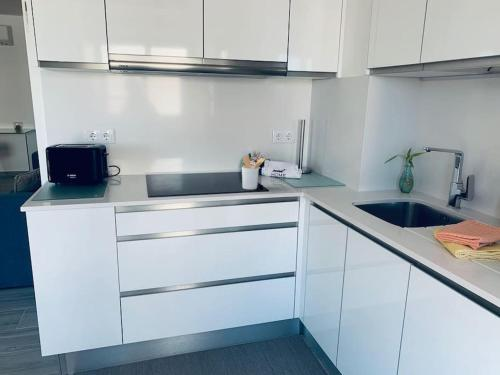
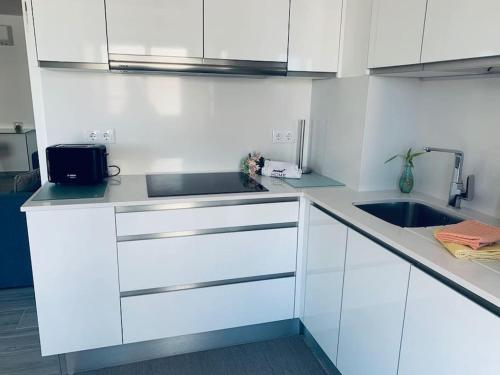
- utensil holder (253, 172)
